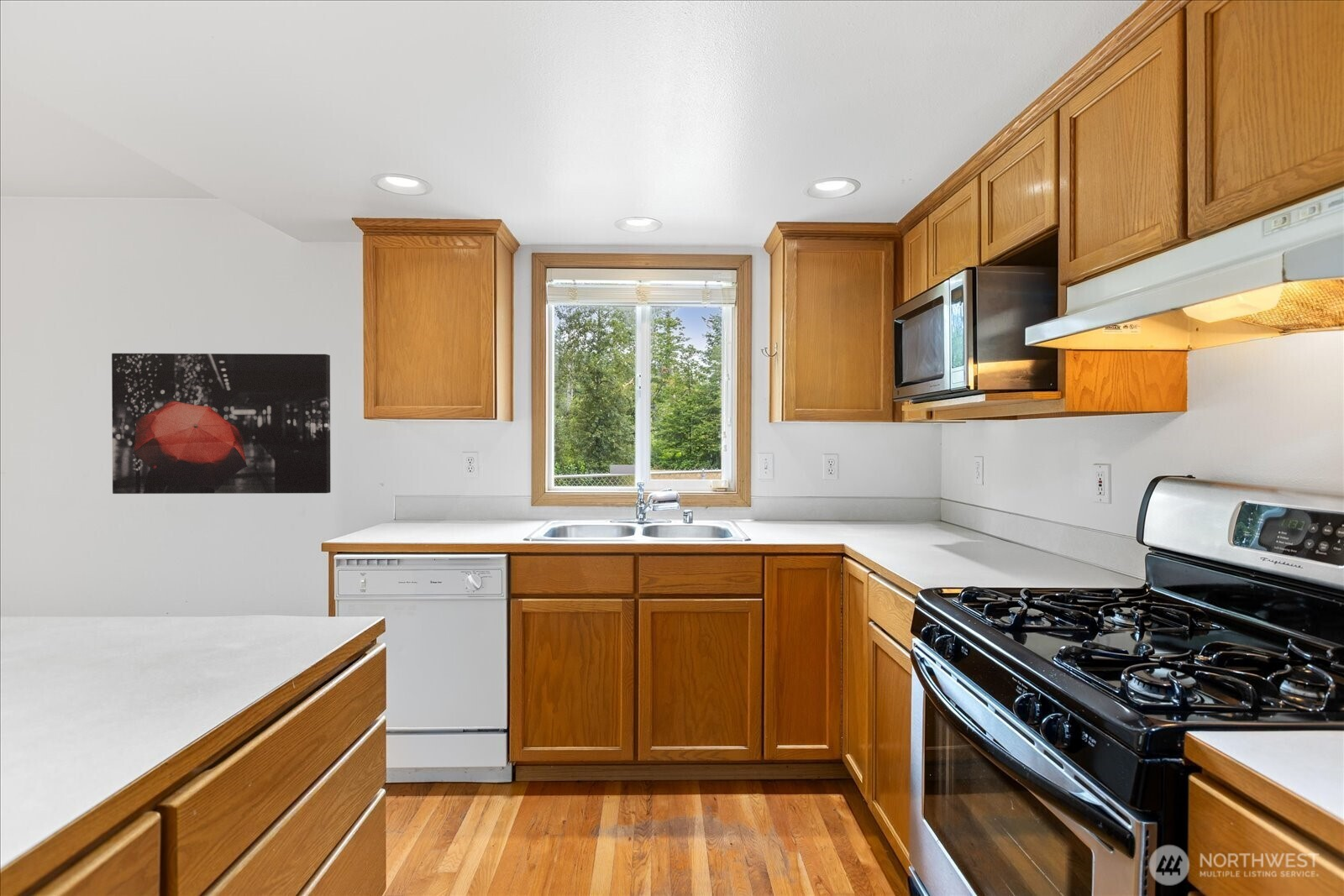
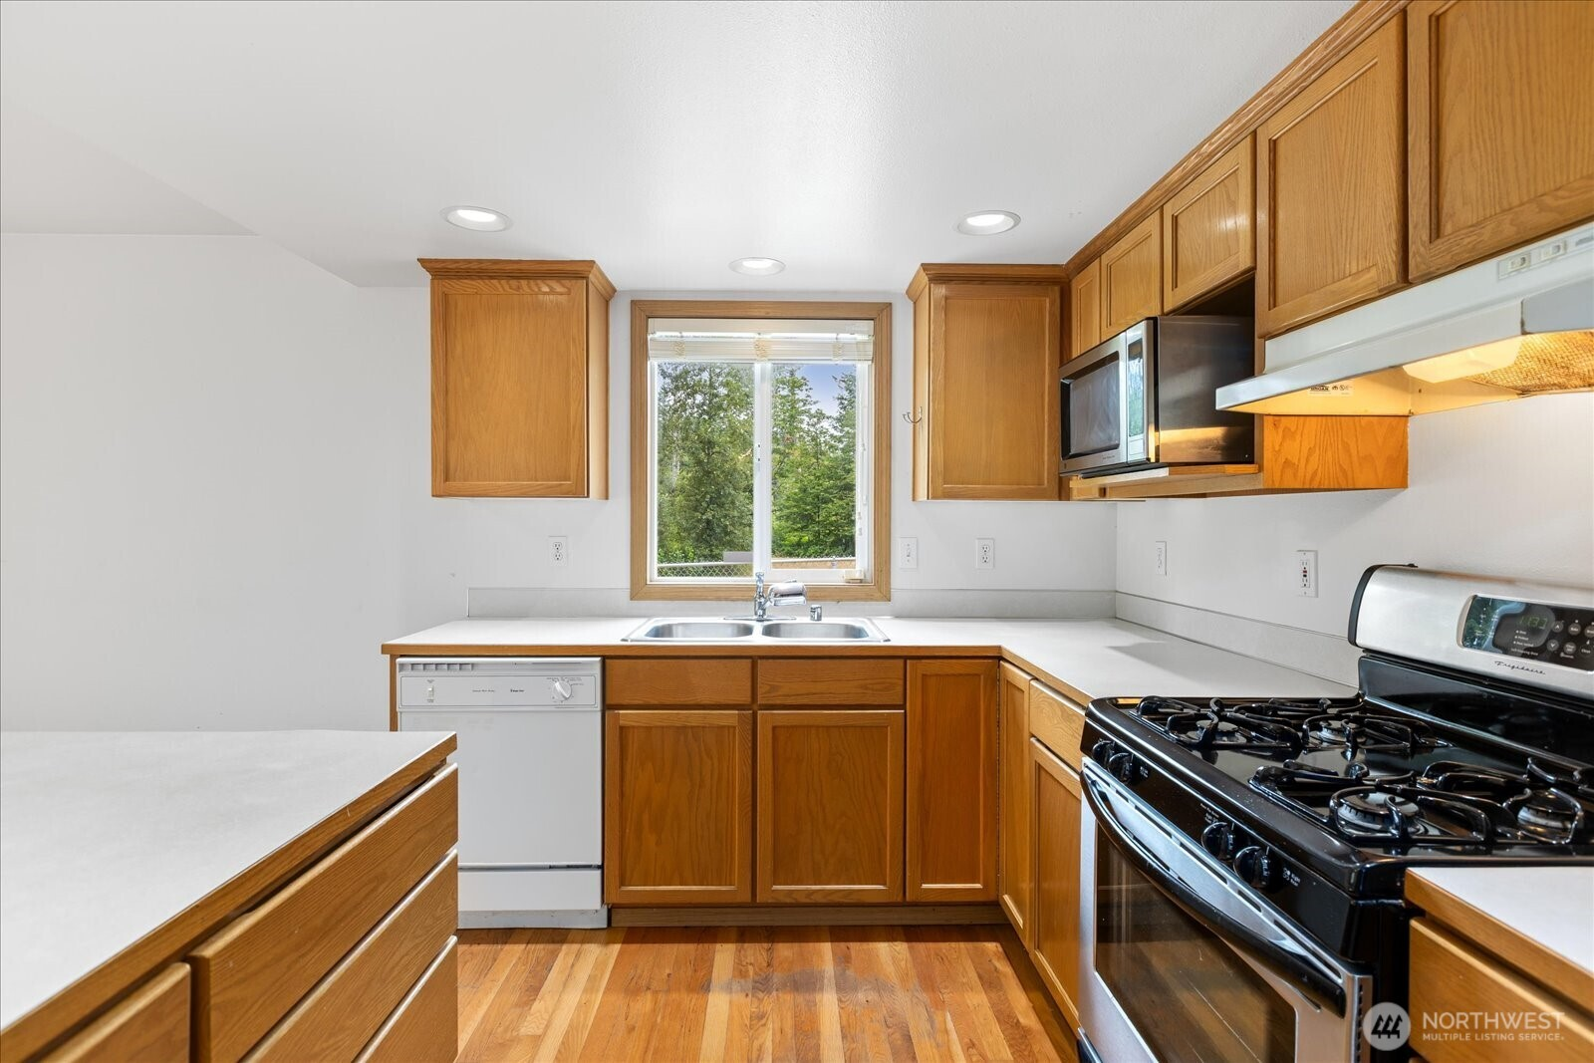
- wall art (222, 423)
